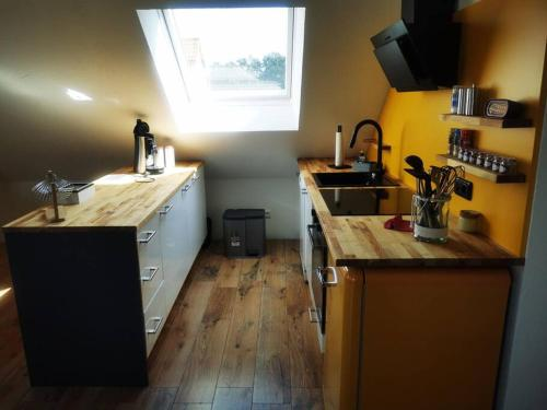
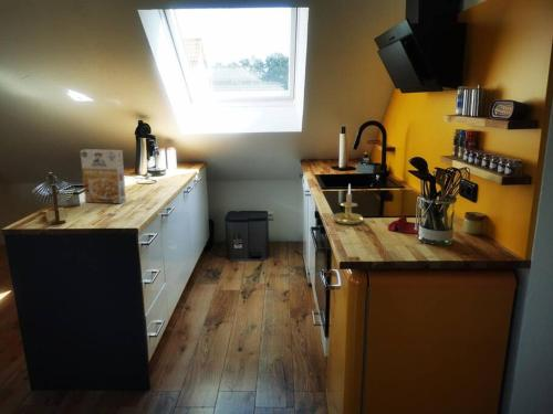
+ cereal box (103, 176)
+ candle holder (348, 202)
